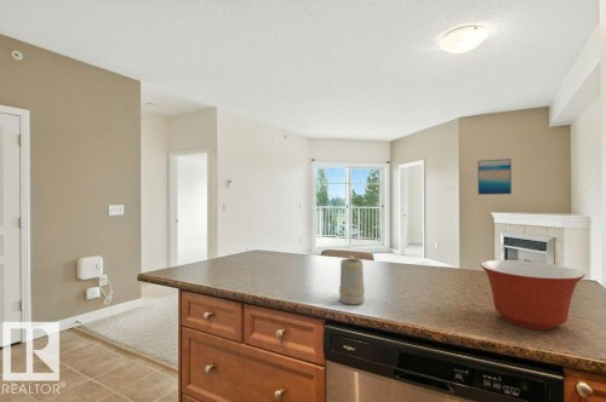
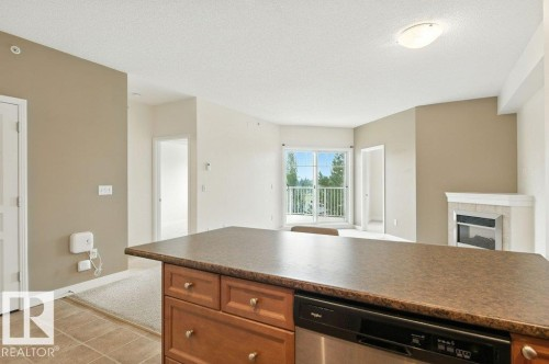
- wall art (493, 177)
- mixing bowl (528, 294)
- mug (351, 278)
